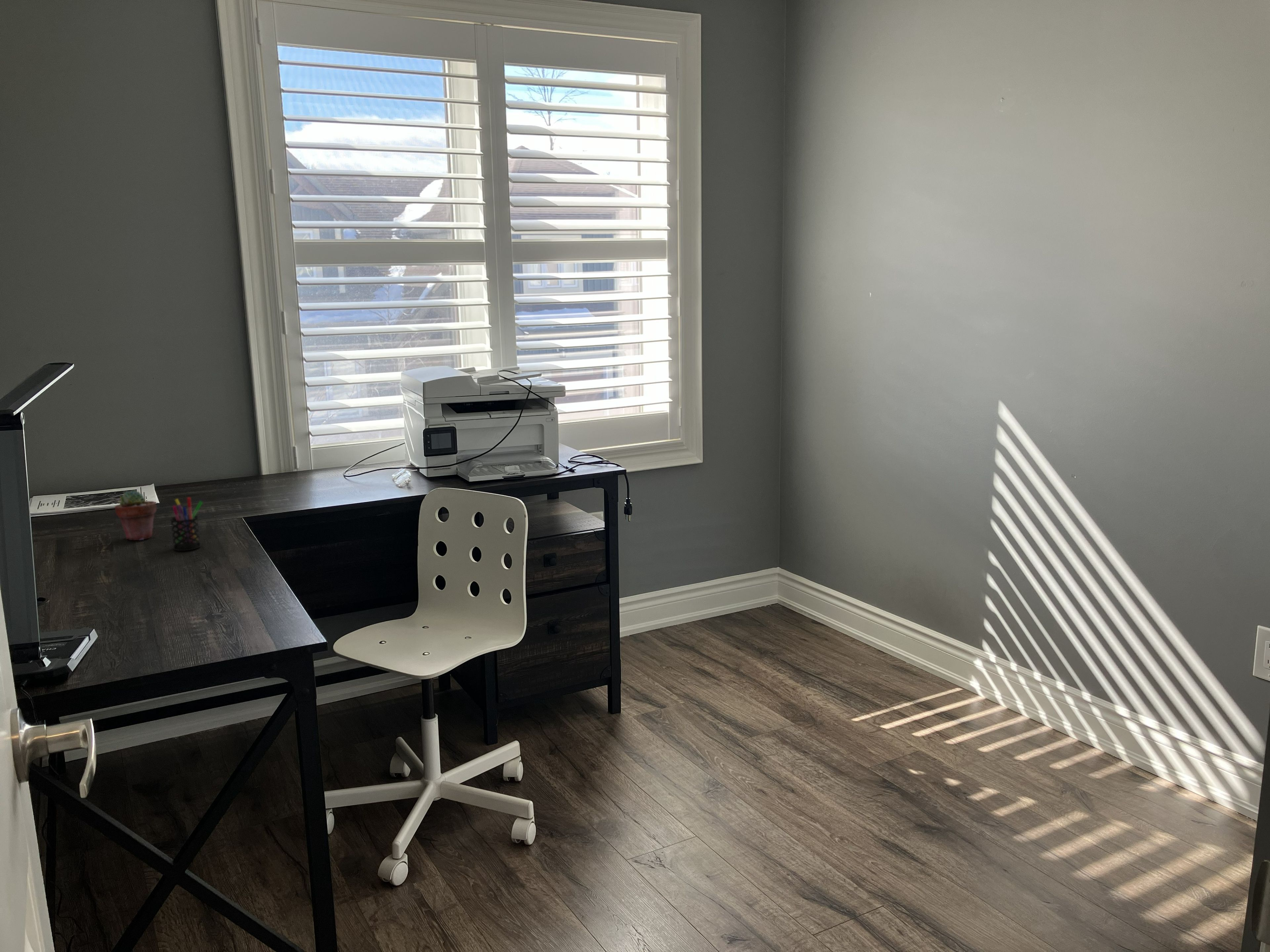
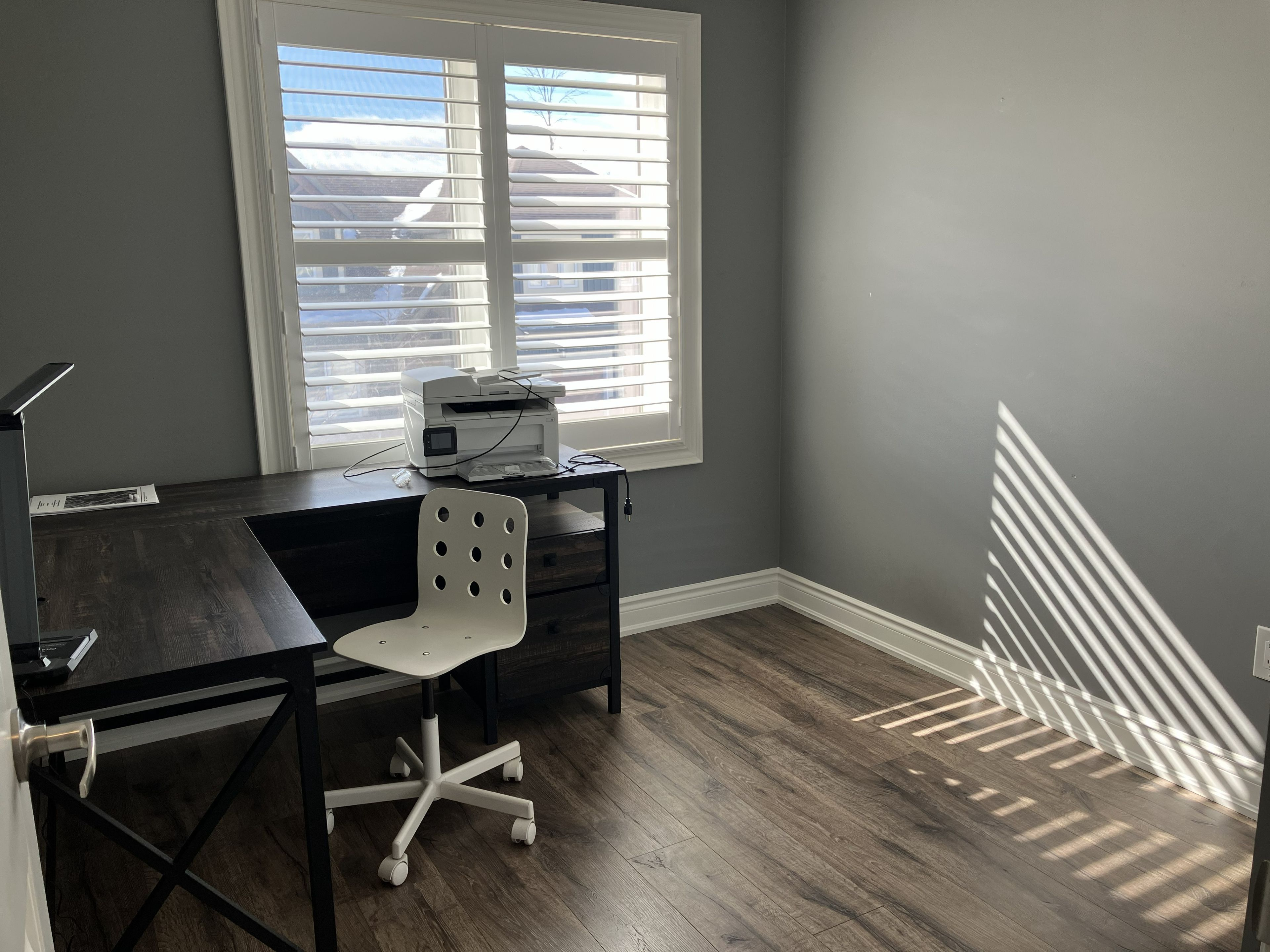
- potted succulent (136, 514)
- pen holder (188, 521)
